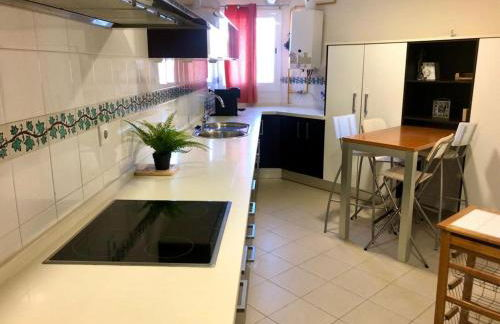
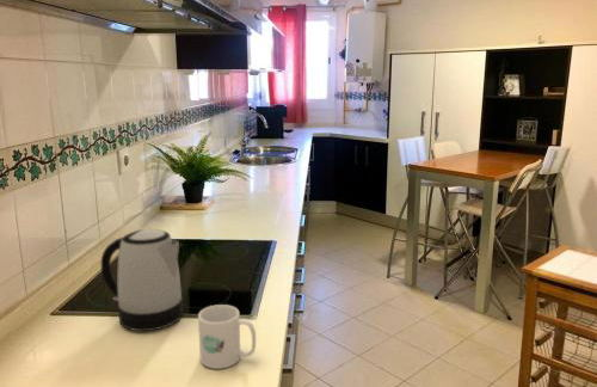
+ kettle (140, 274)
+ mug (227, 336)
